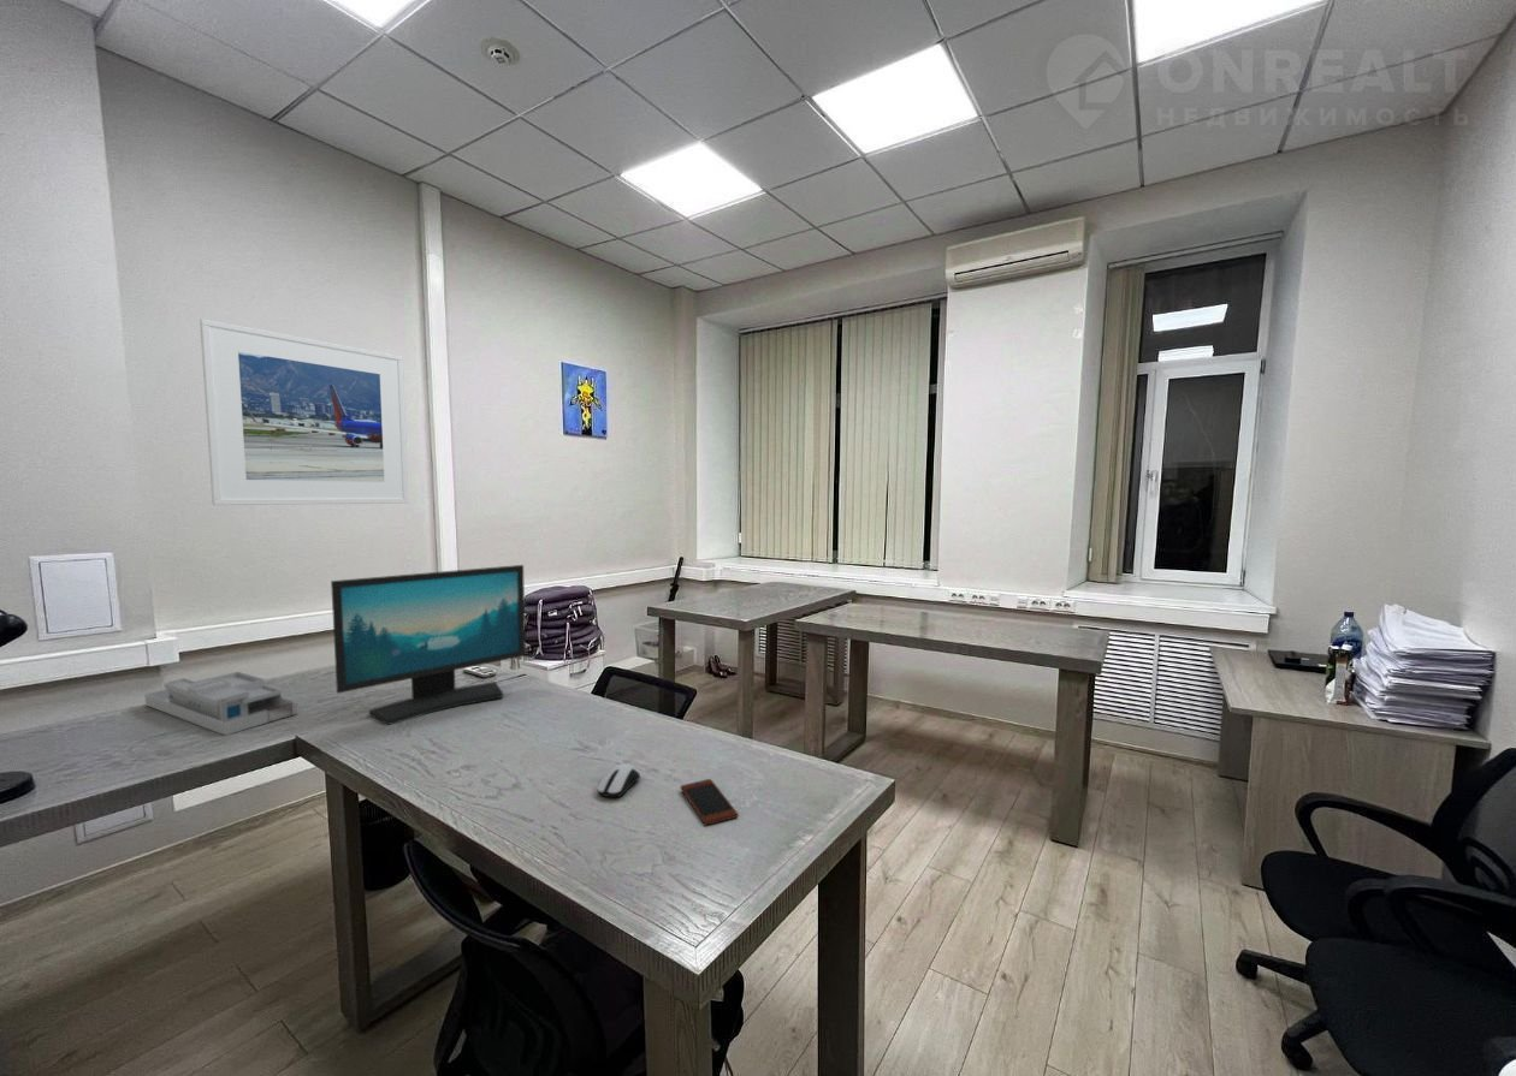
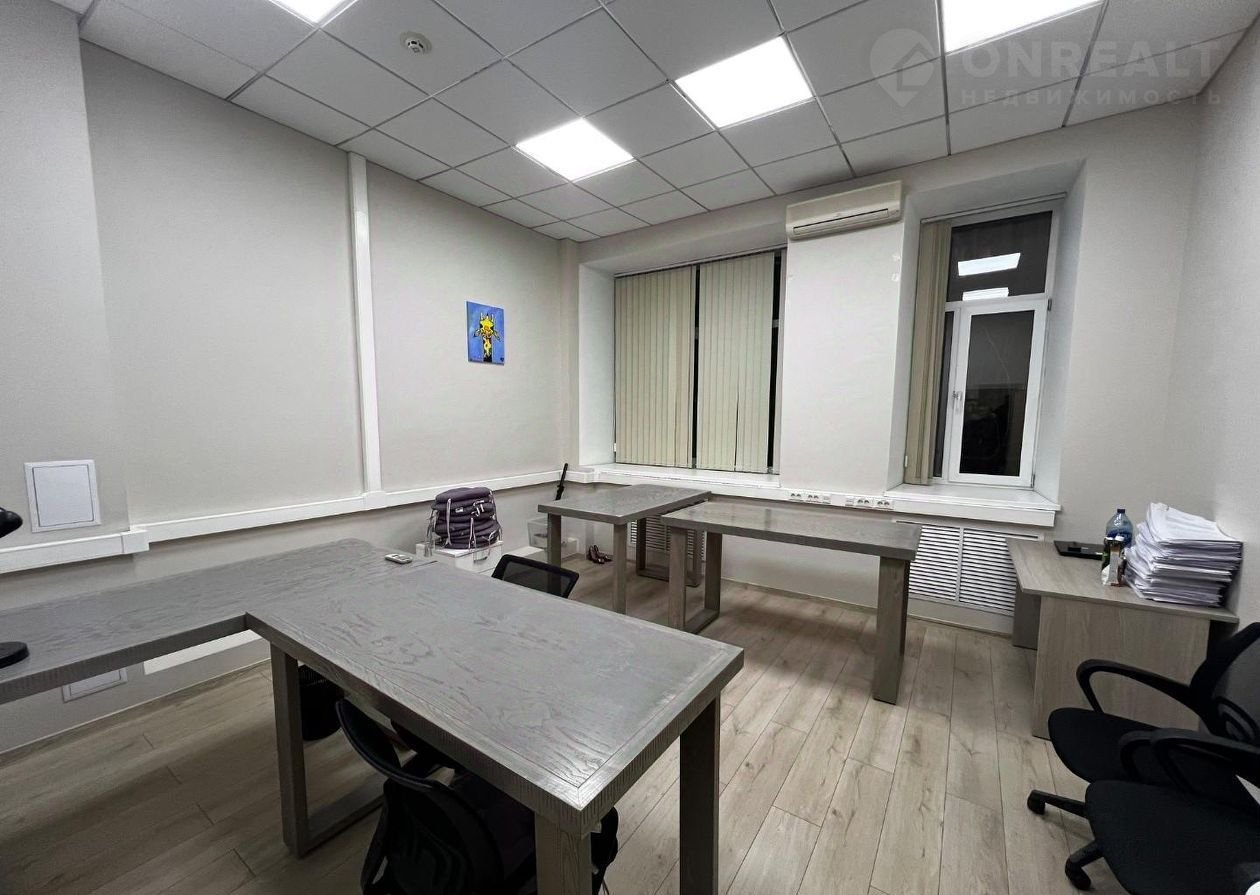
- smartphone (707, 799)
- computer monitor (438, 637)
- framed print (316, 422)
- computer mouse (620, 777)
- desk organizer (219, 695)
